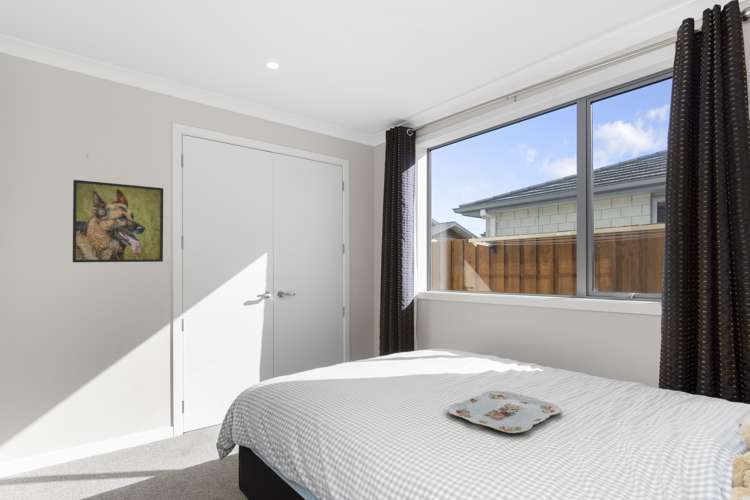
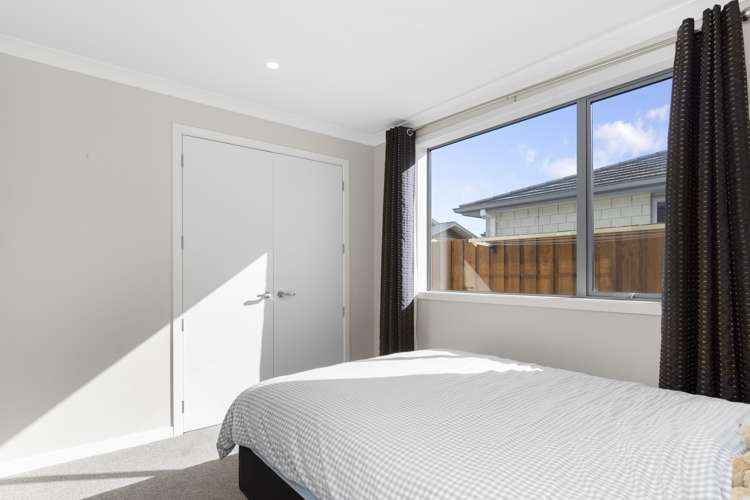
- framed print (120, 223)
- serving tray (504, 410)
